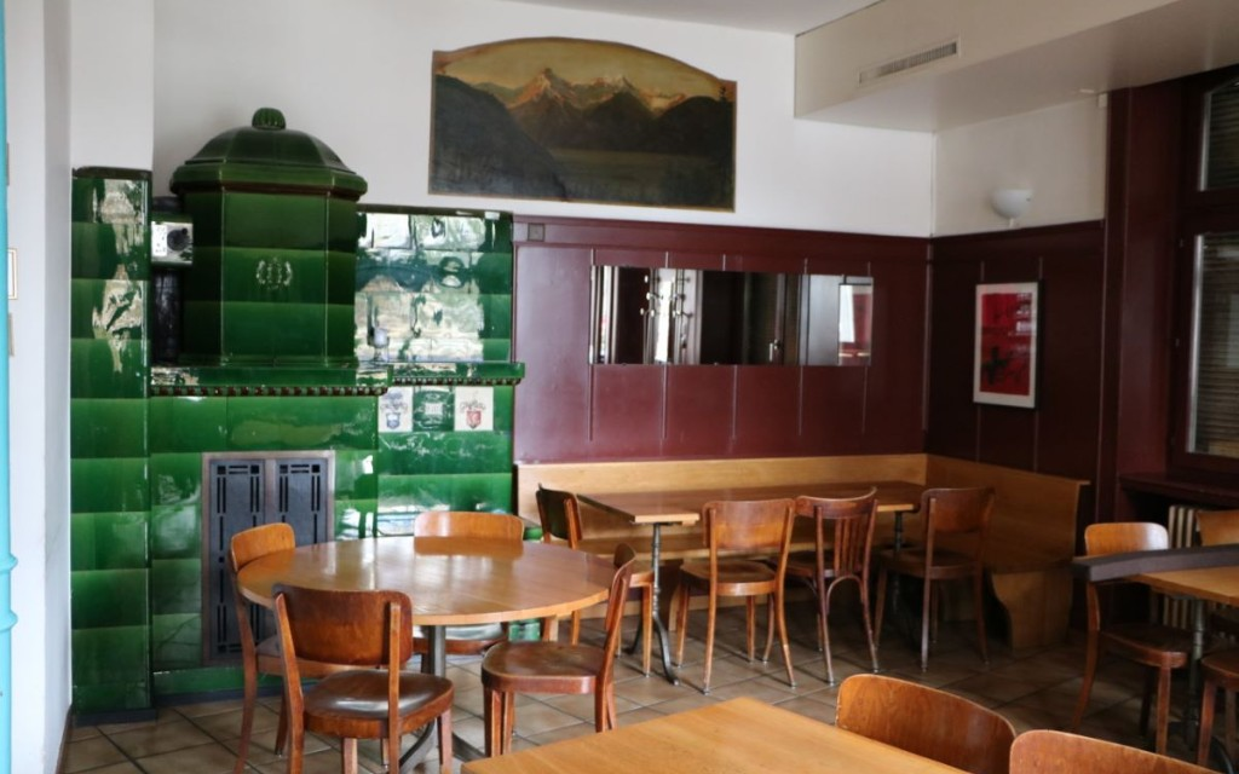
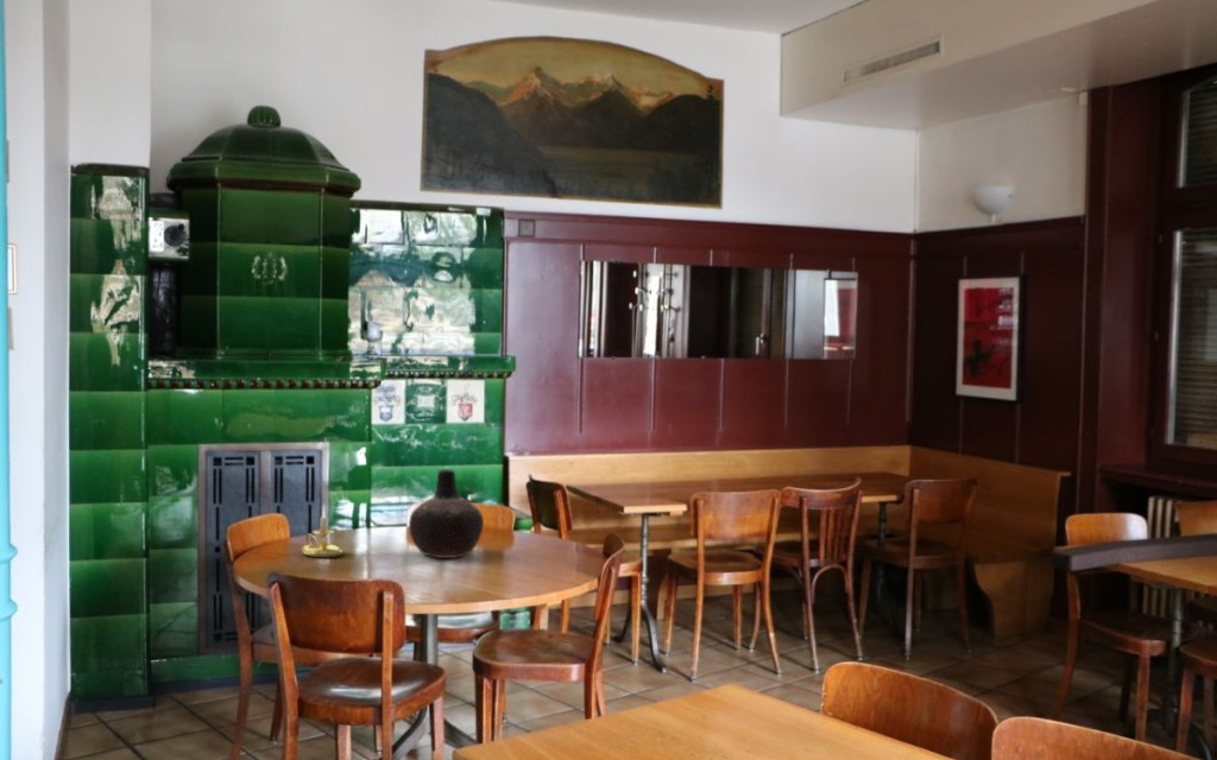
+ candle holder (321, 528)
+ vase (446, 512)
